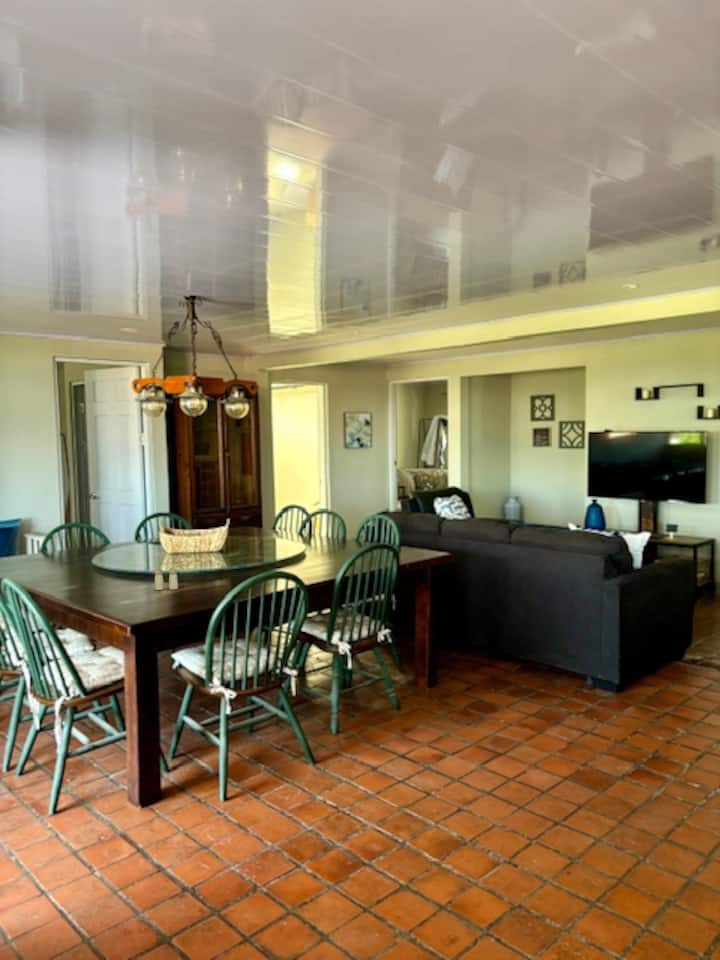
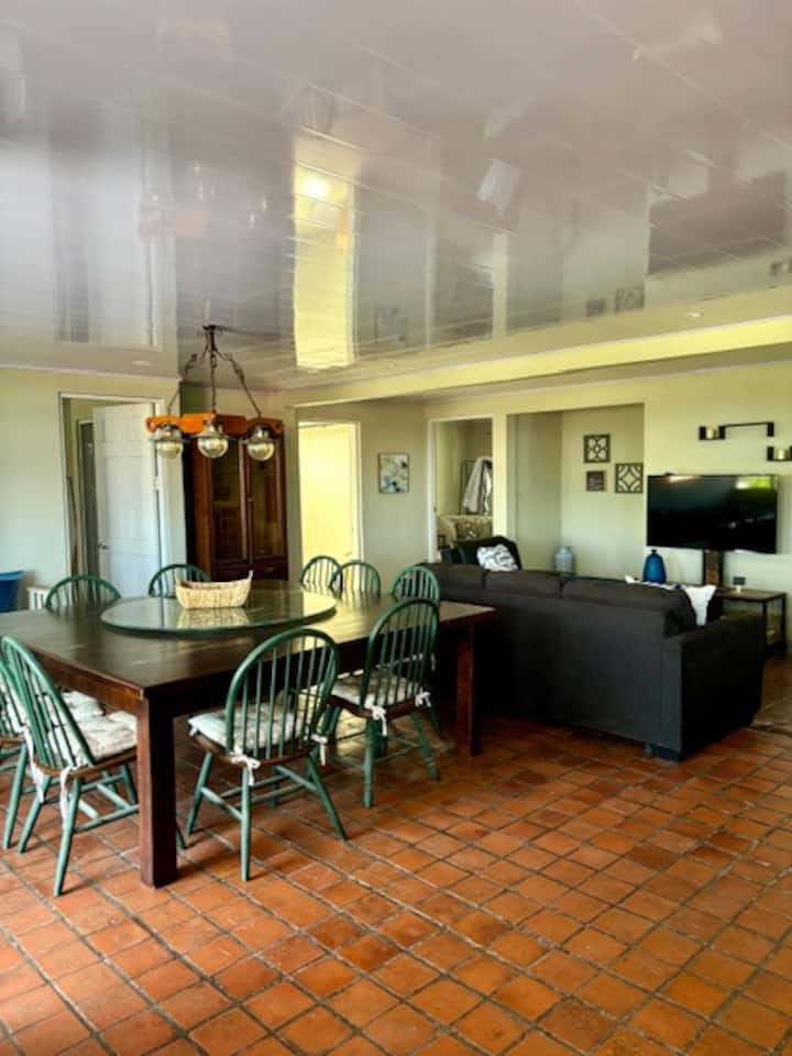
- salt and pepper shaker (169, 578)
